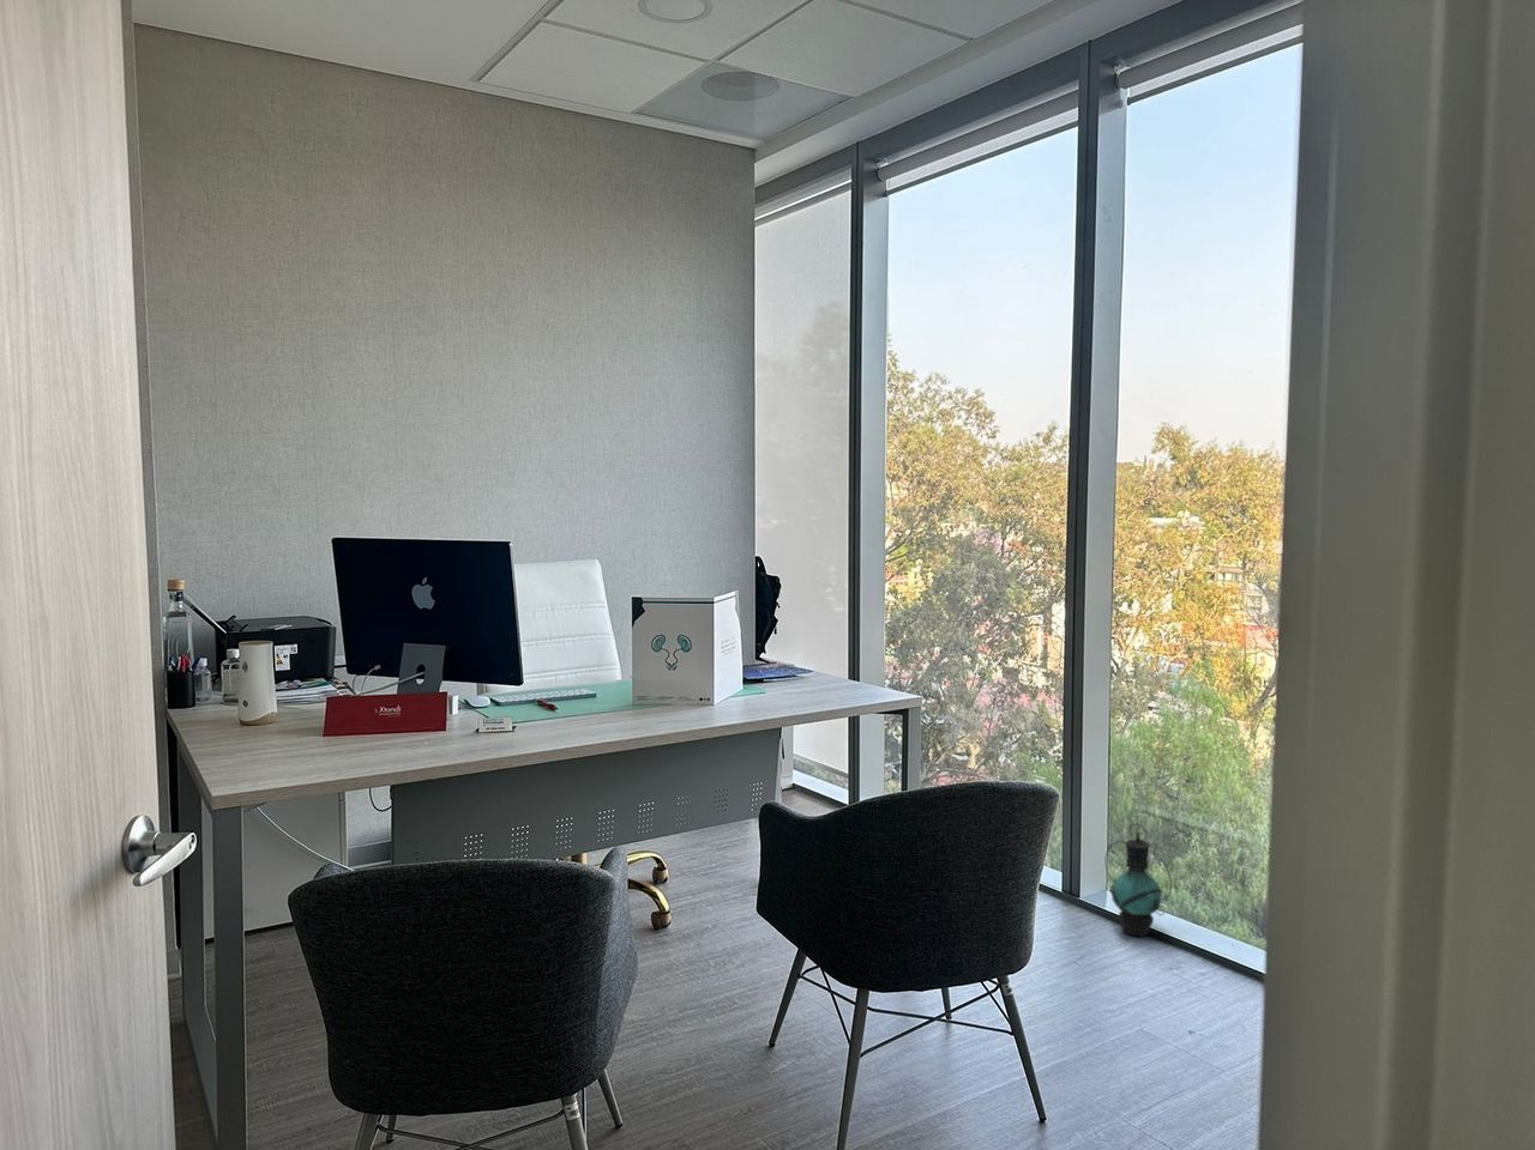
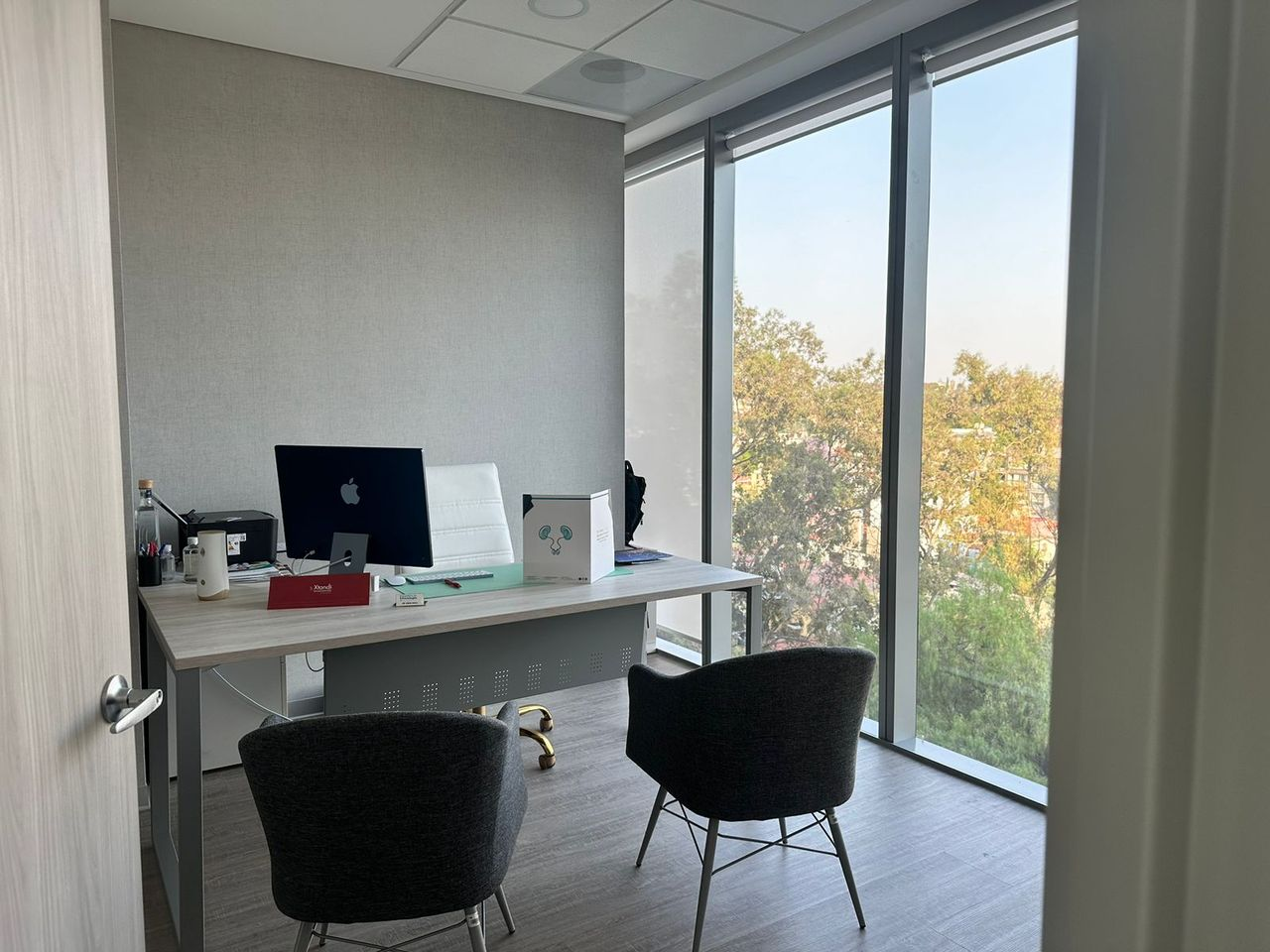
- lantern (1137, 878)
